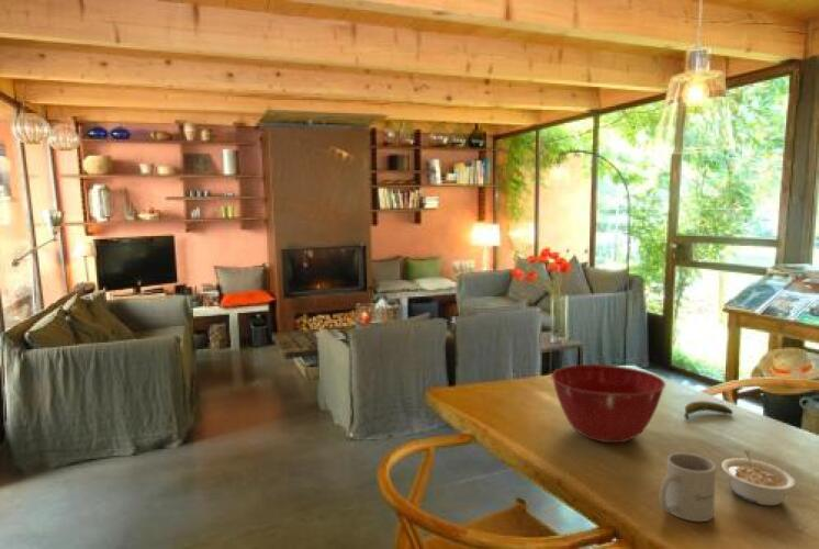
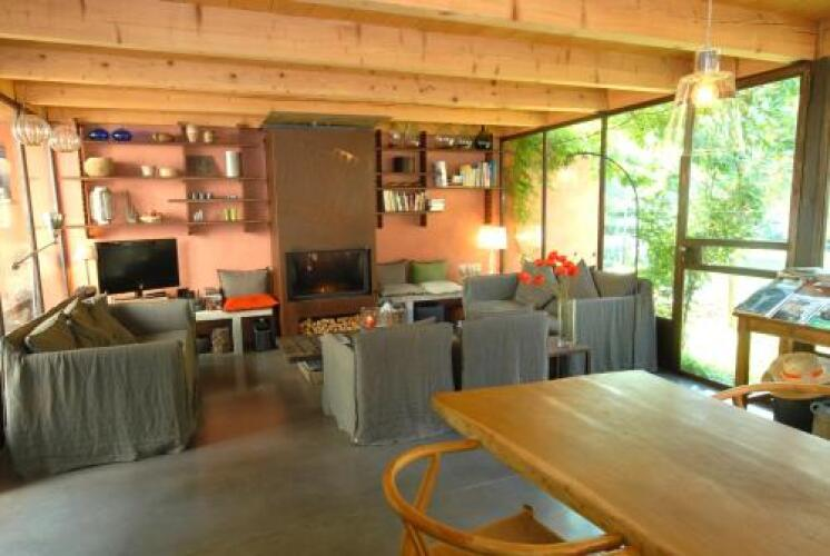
- mug (682, 486)
- legume (754, 480)
- banana (703, 408)
- mixing bowl (605, 405)
